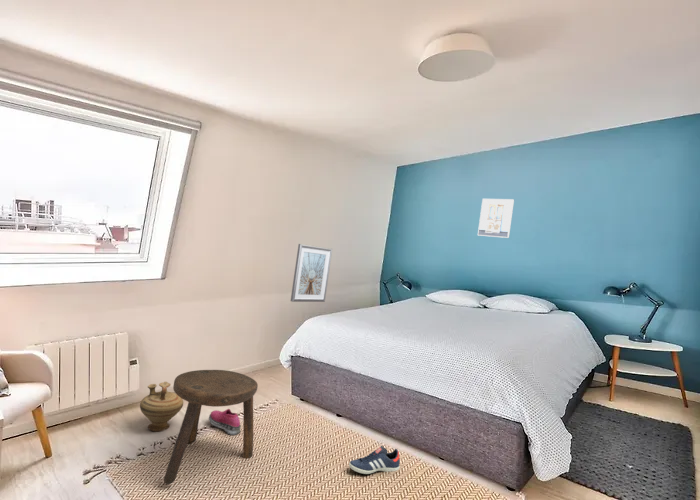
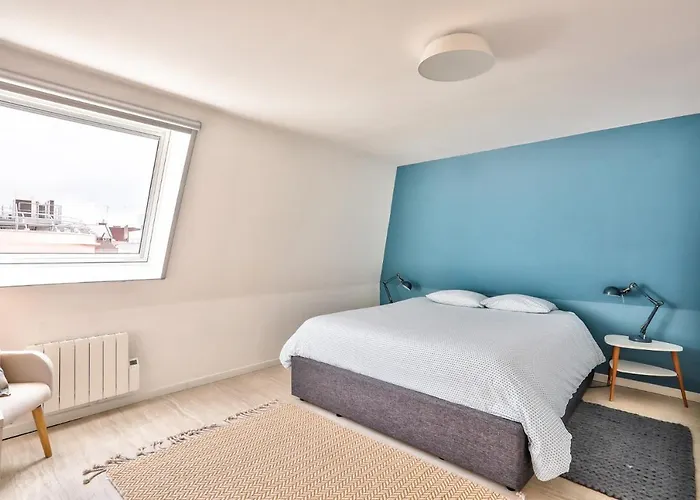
- shoe (225, 418)
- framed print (495, 217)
- sneaker (375, 457)
- stool (198, 422)
- ceramic jug (161, 405)
- picture frame (312, 273)
